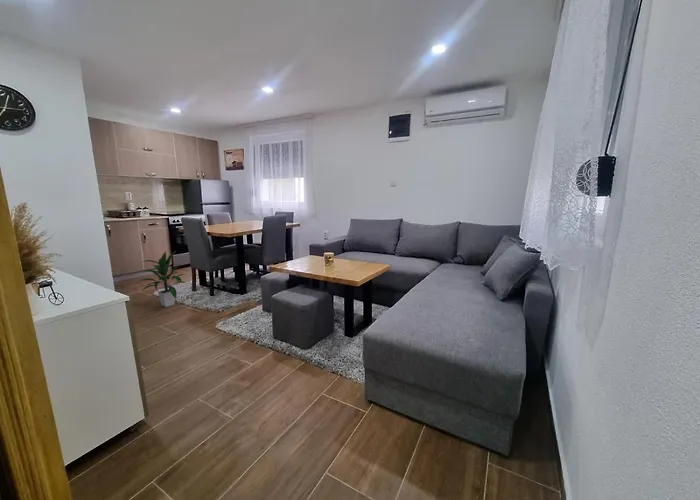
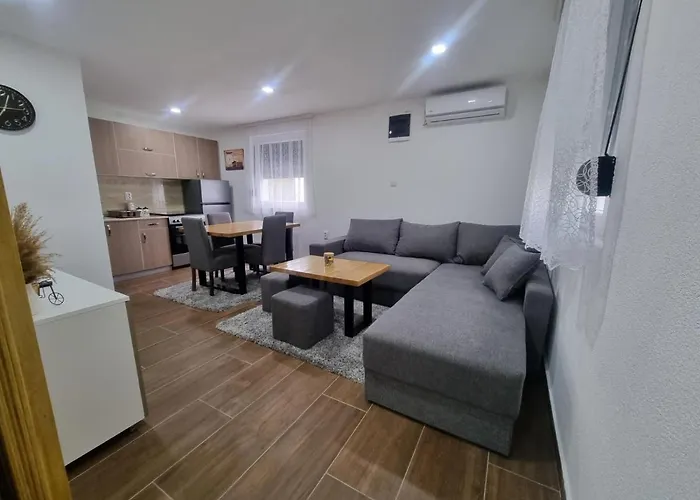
- indoor plant (164, 279)
